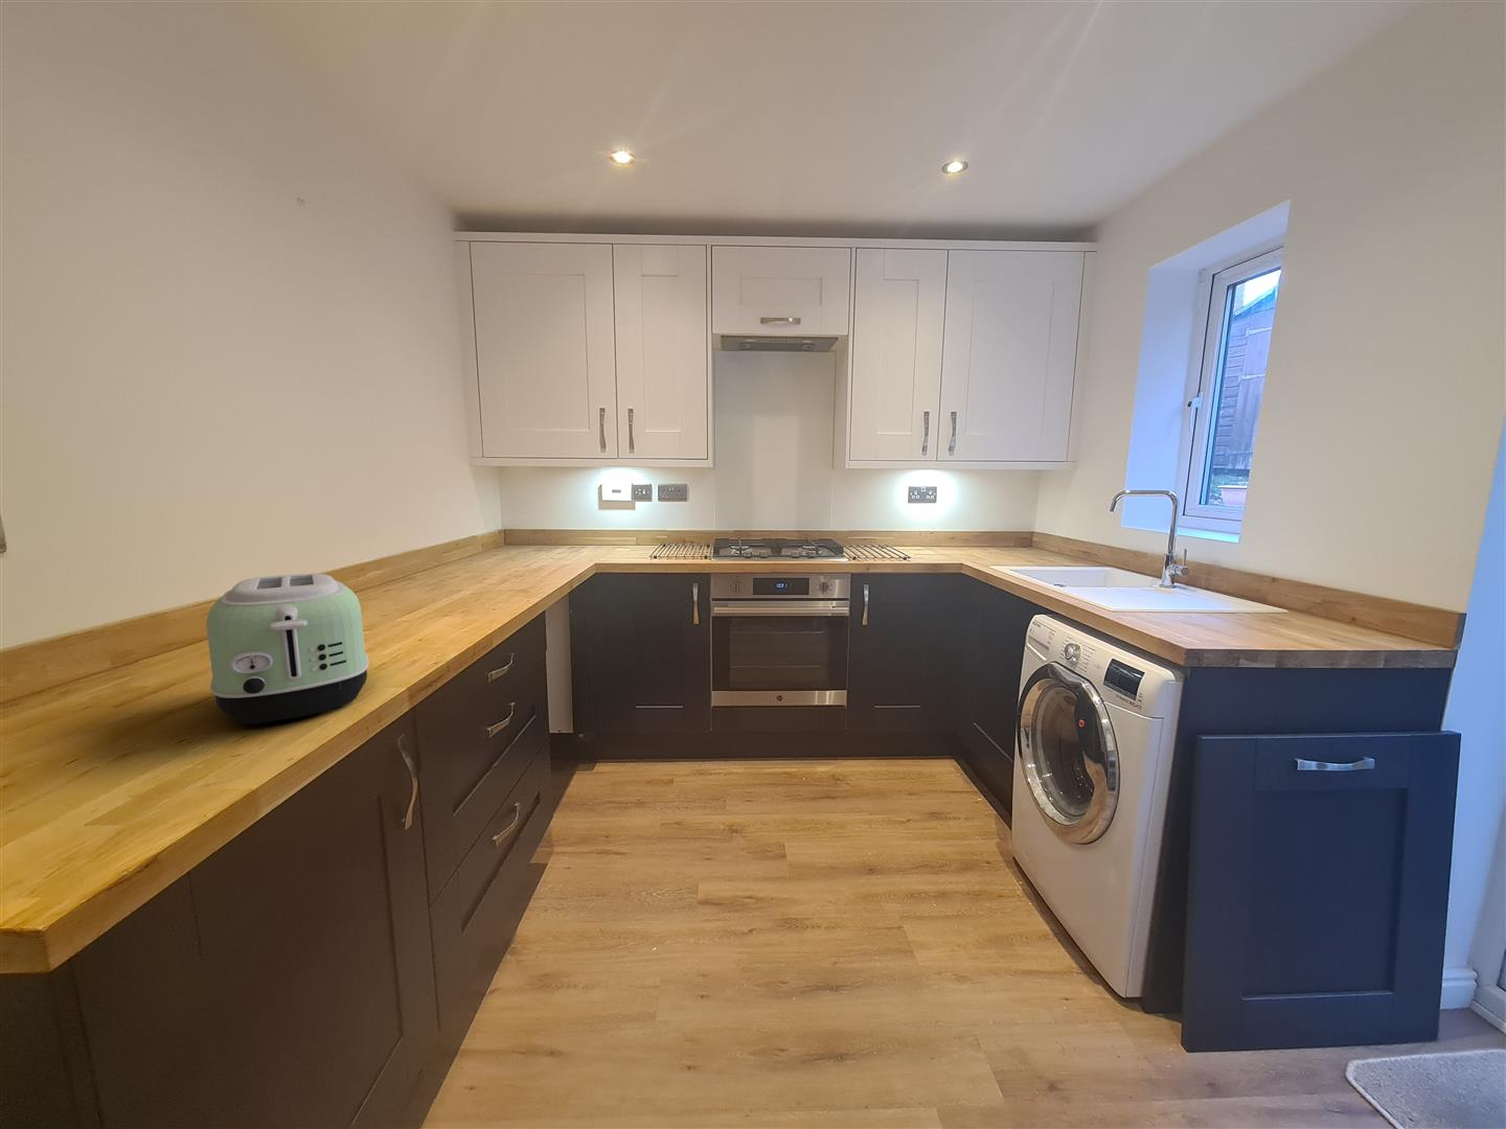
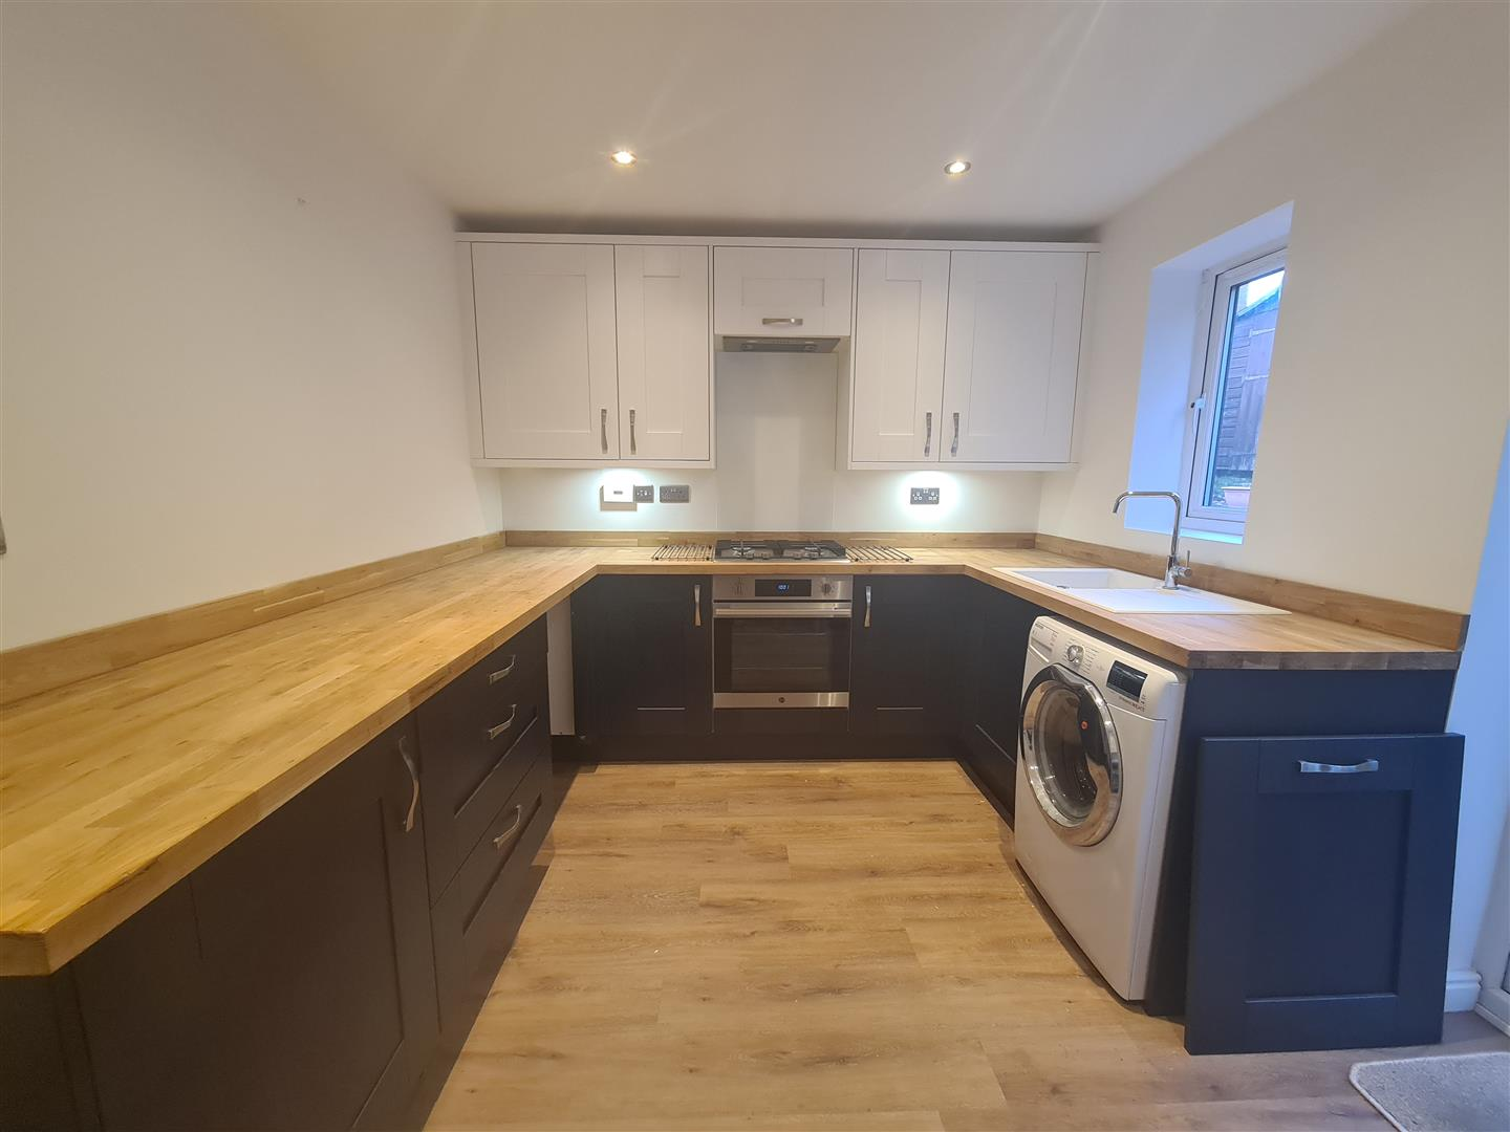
- toaster (292, 642)
